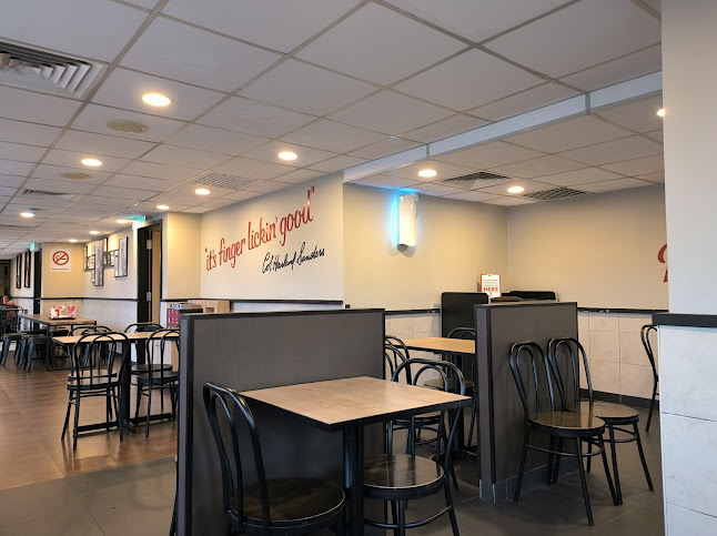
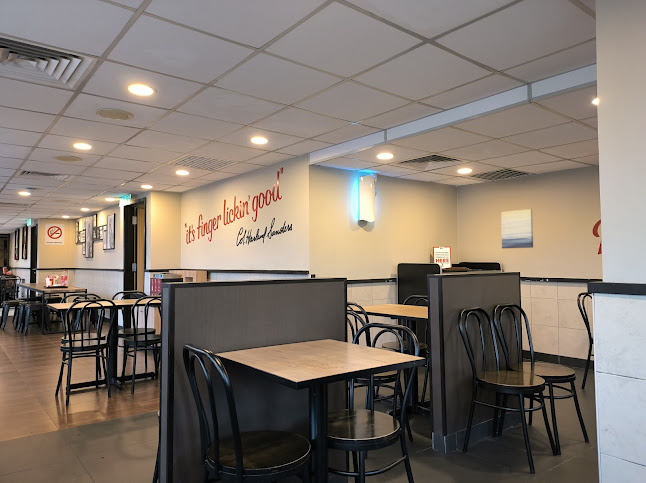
+ wall art (516, 229)
